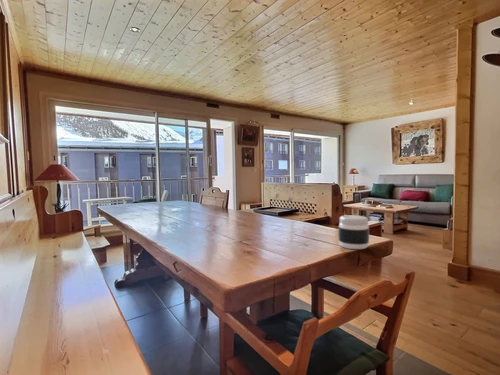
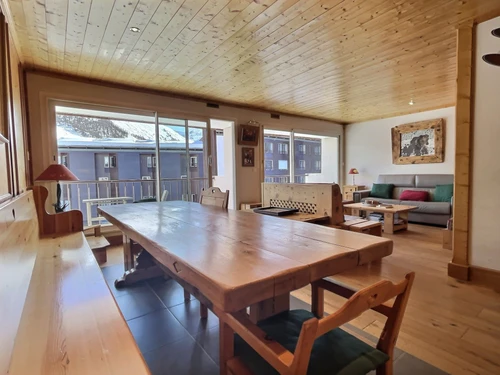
- jar (353, 231)
